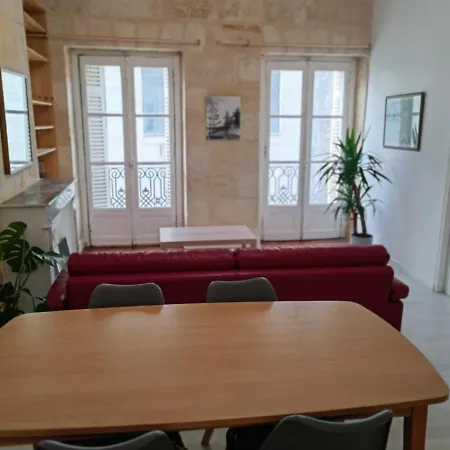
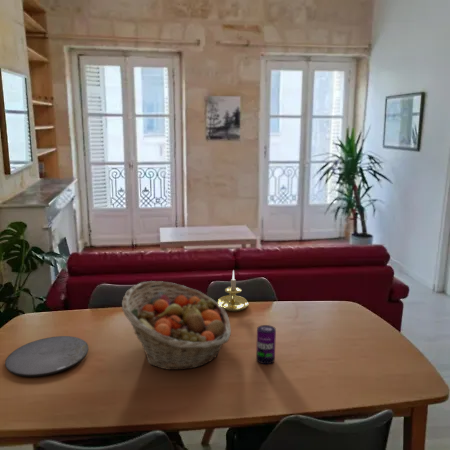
+ plate (48, 354)
+ fruit basket (178, 320)
+ candle holder (232, 287)
+ beverage can (265, 344)
